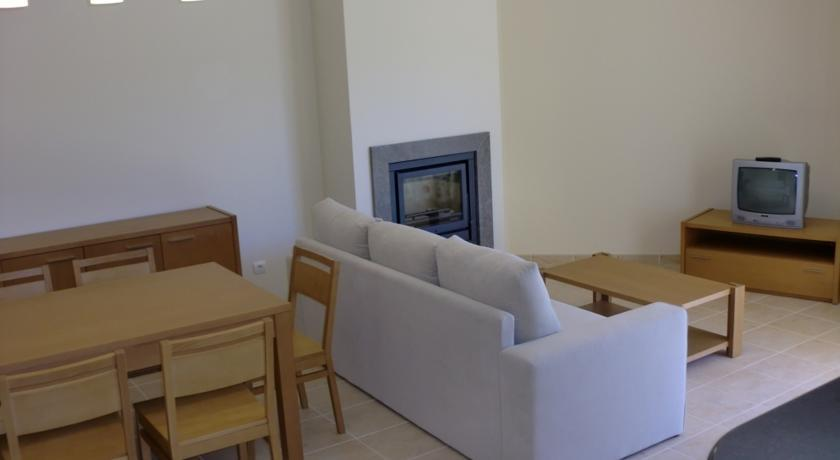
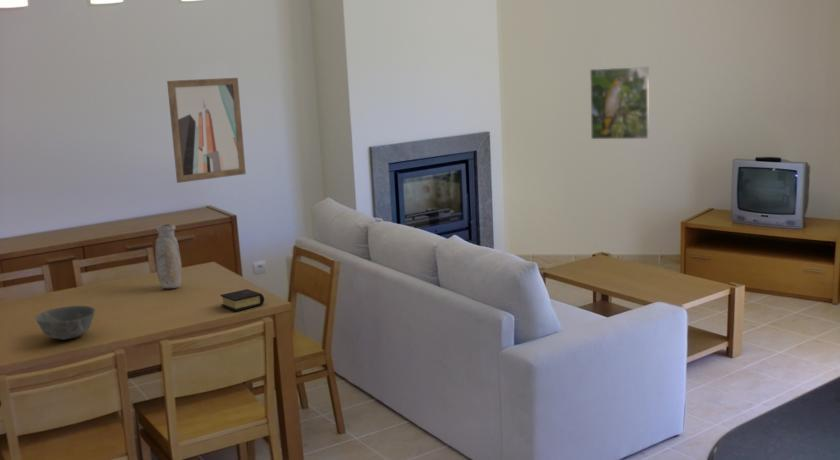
+ wall art (207, 129)
+ bowl (67, 325)
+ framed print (619, 103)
+ book (242, 299)
+ vase (168, 256)
